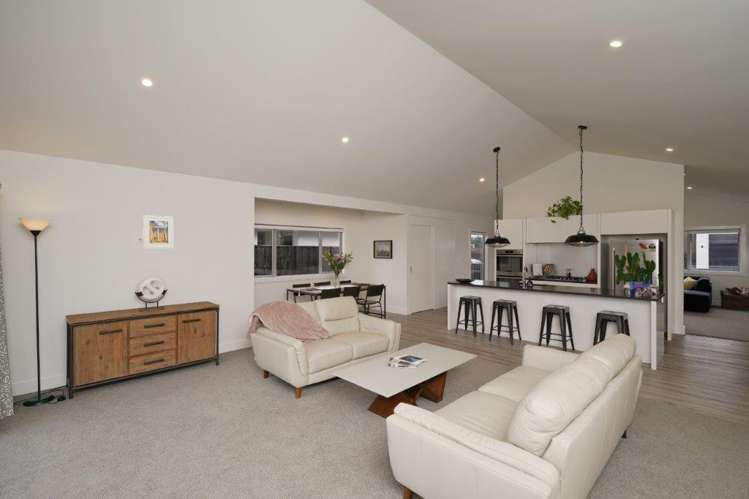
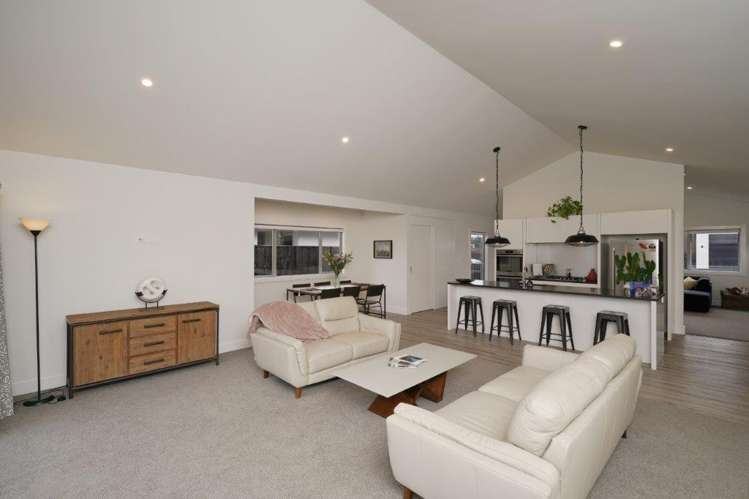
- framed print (158, 232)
